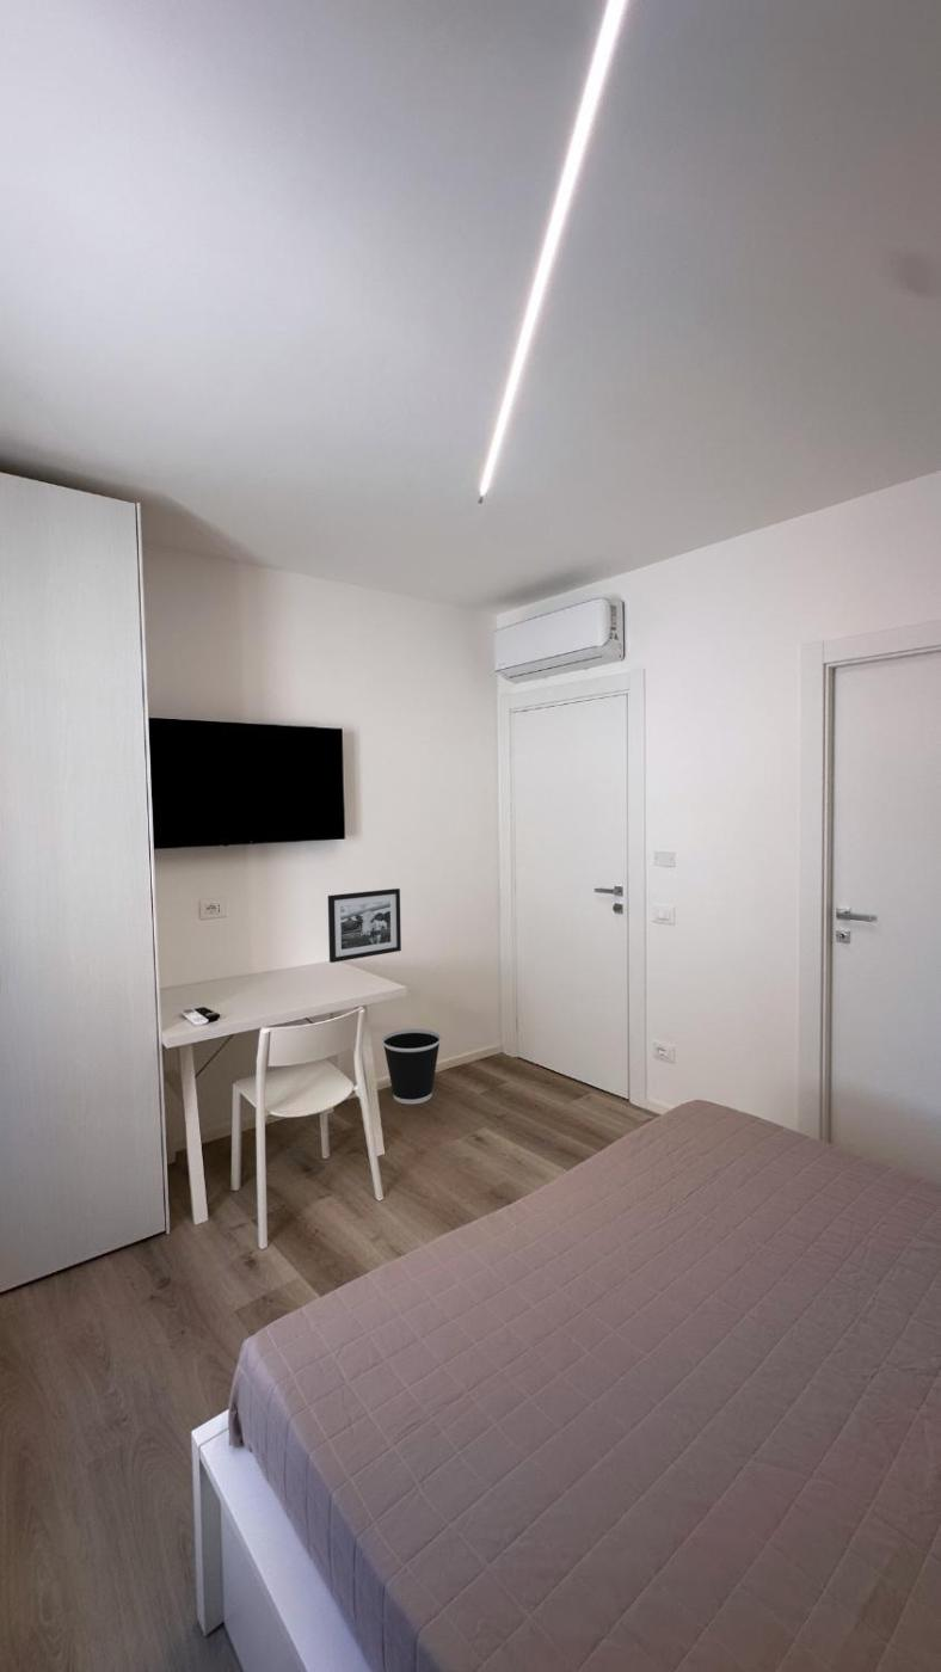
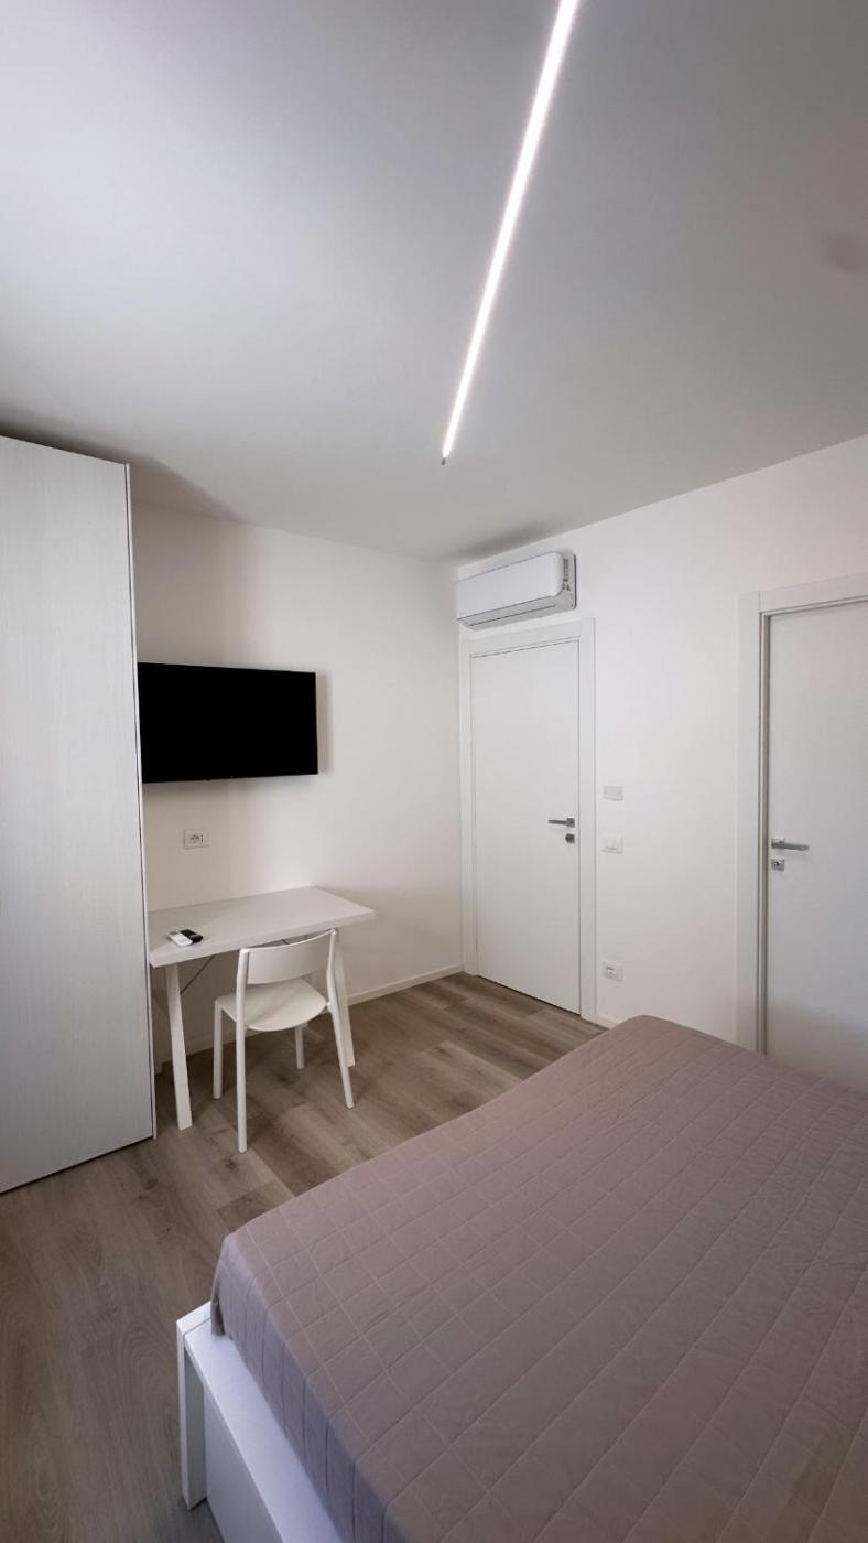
- picture frame (365, 923)
- wastebasket (412, 1066)
